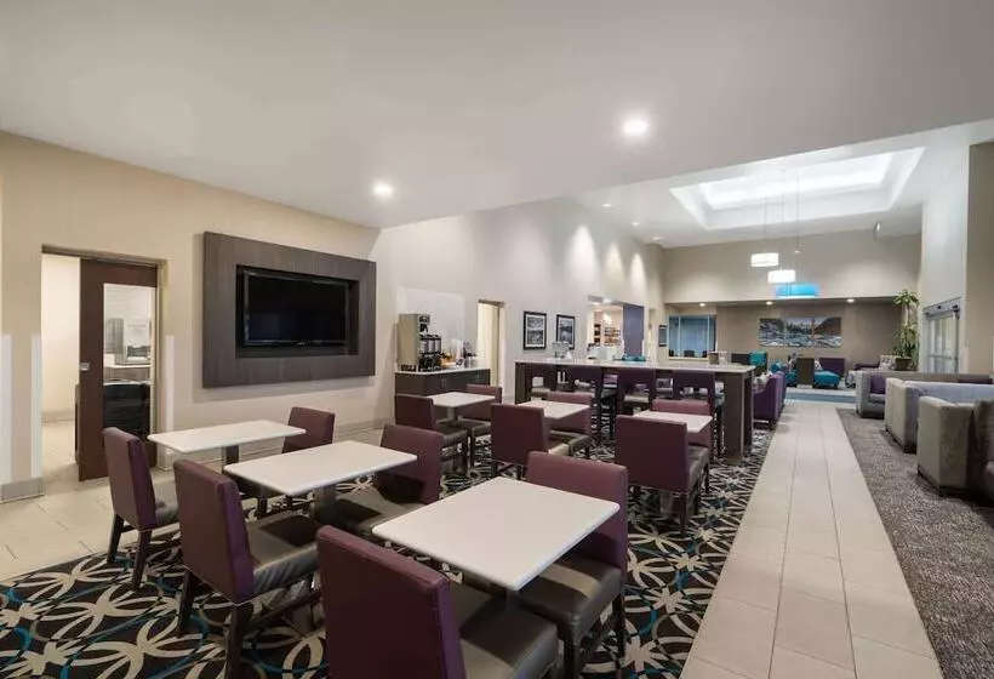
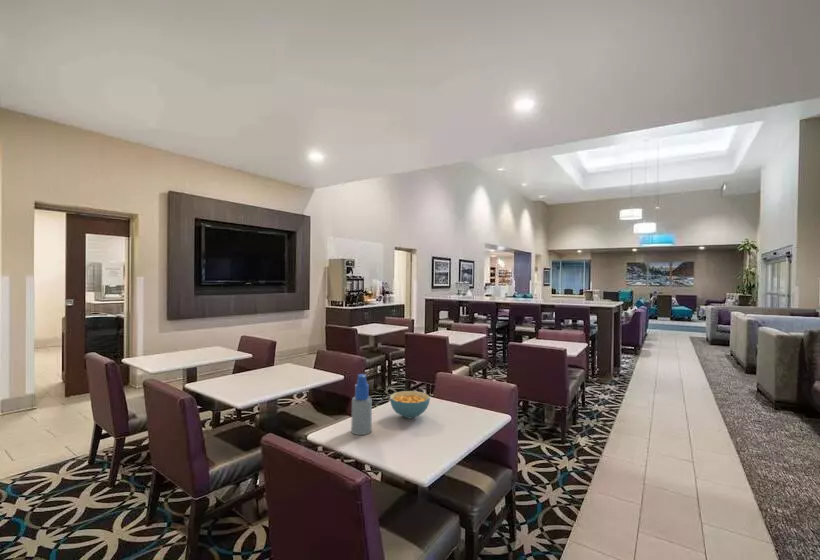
+ spray bottle (361, 402)
+ cereal bowl (409, 406)
